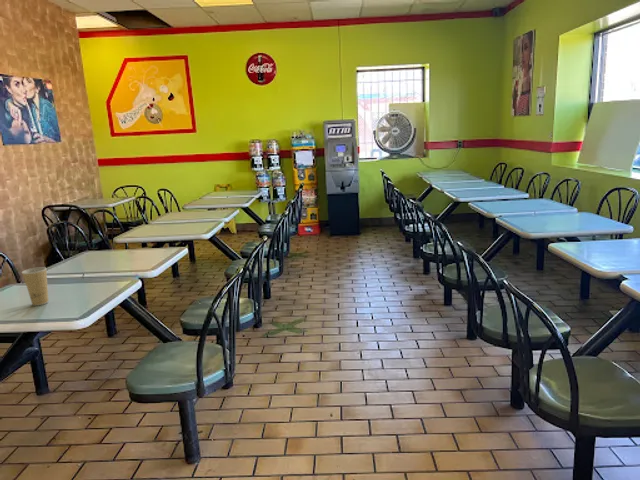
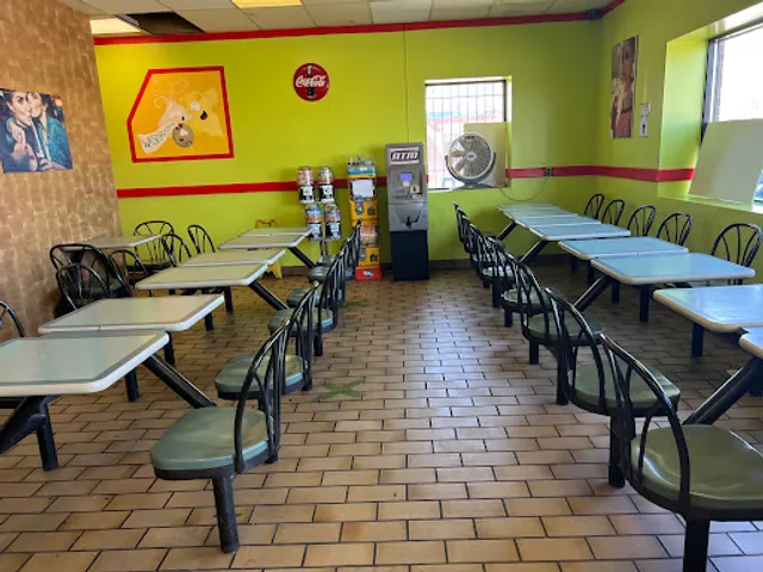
- paper cup (37, 286)
